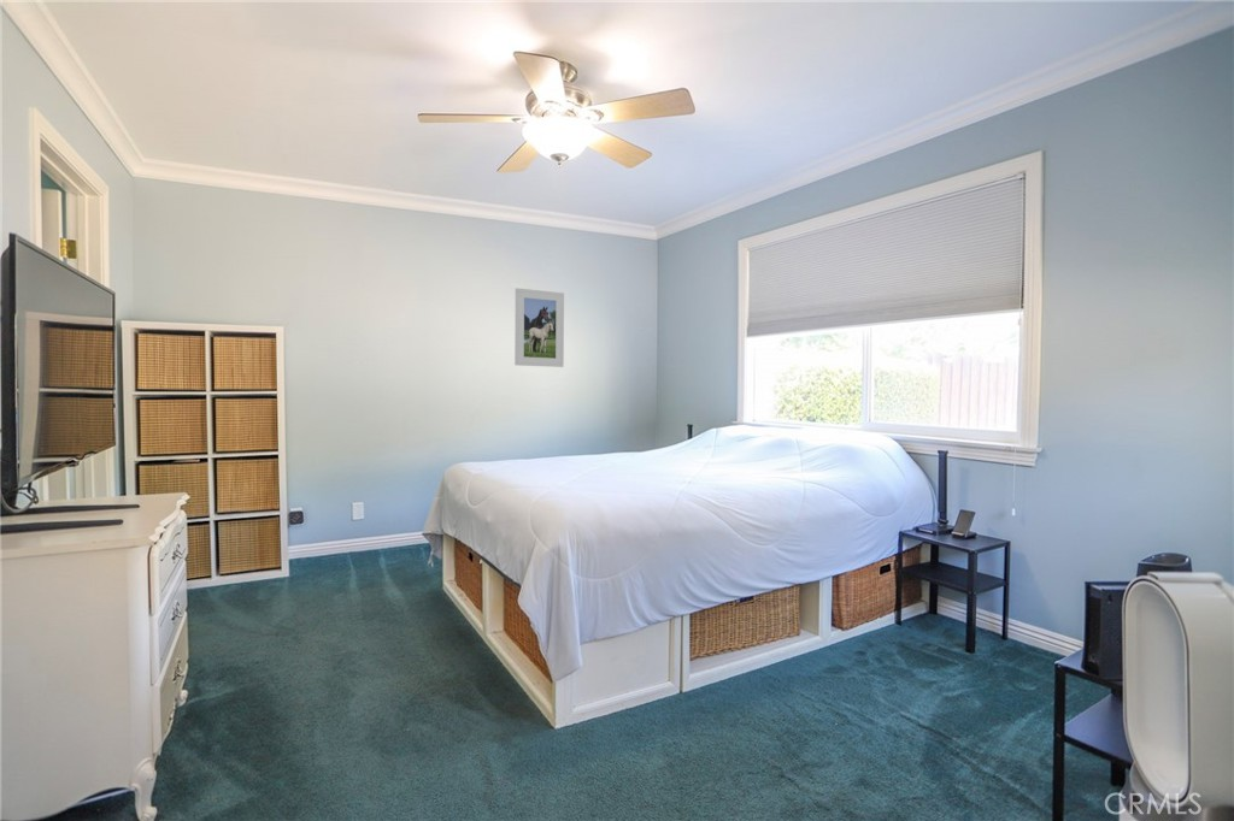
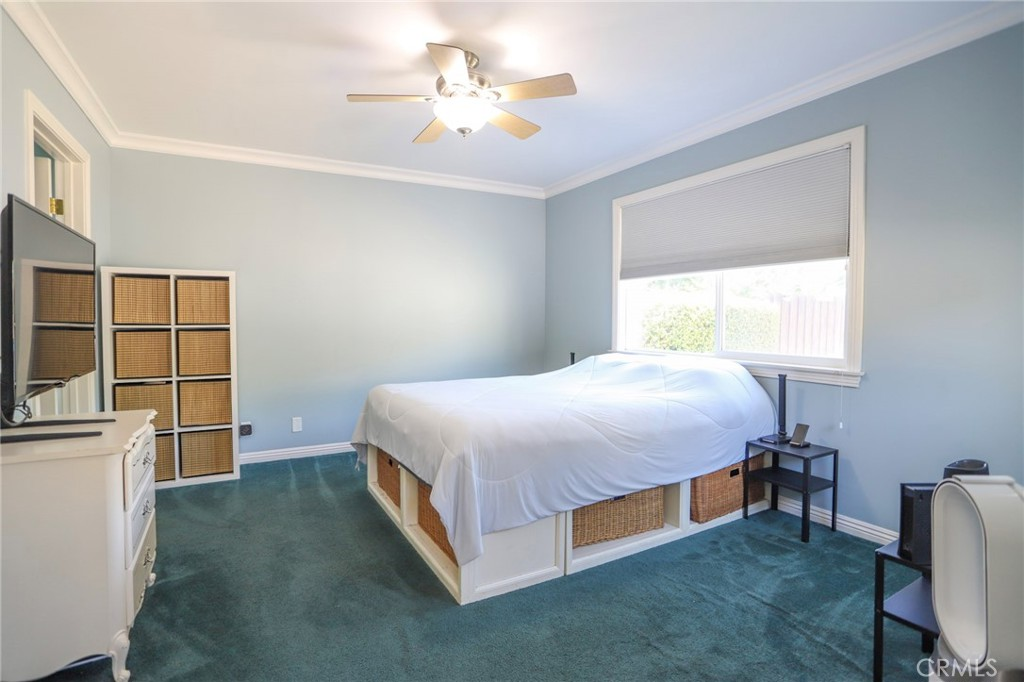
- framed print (540, 327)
